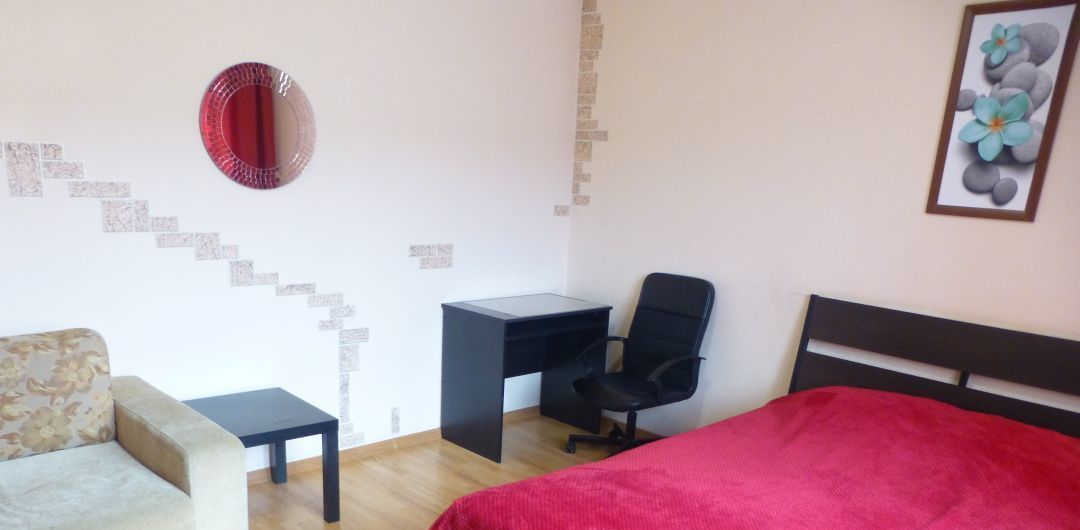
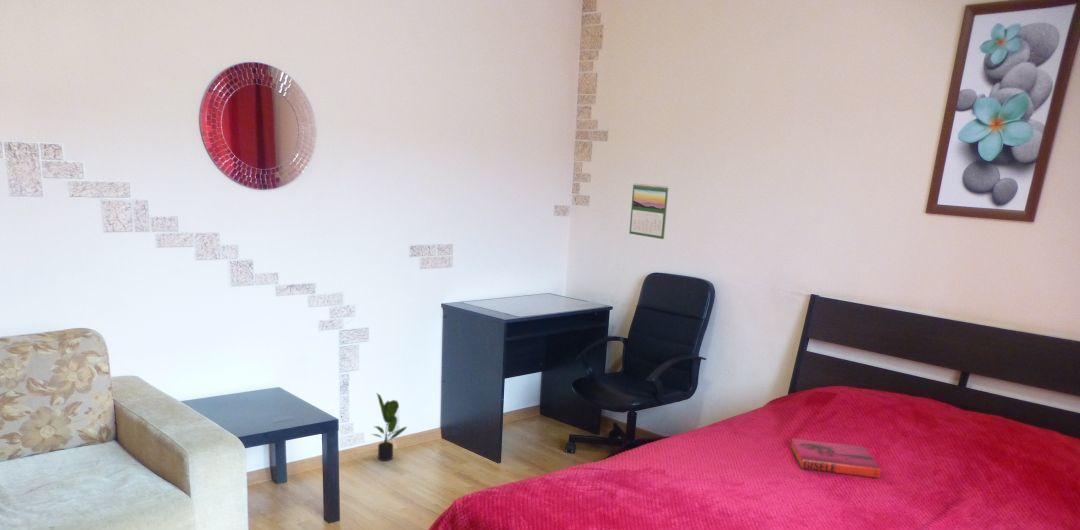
+ potted plant (390, 427)
+ calendar (648, 210)
+ hardback book (833, 457)
